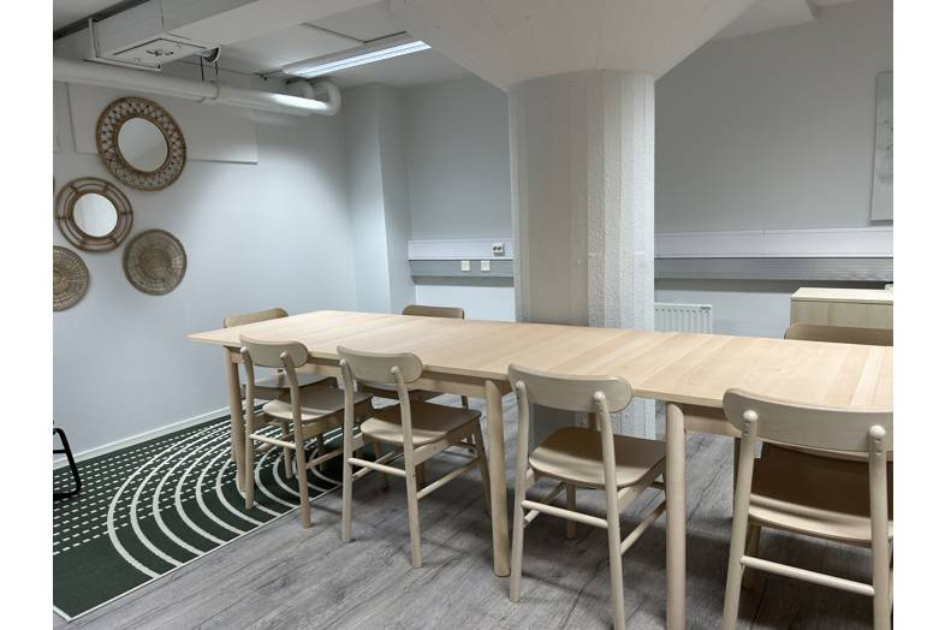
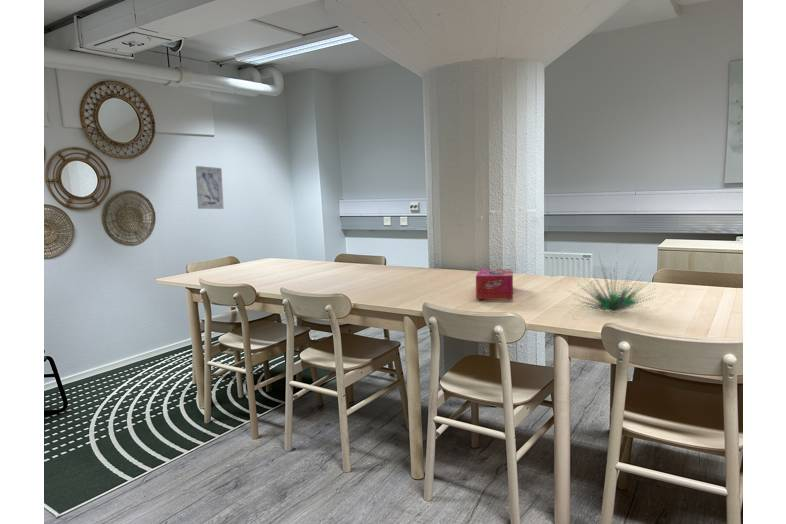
+ tissue box (495, 283)
+ wall art (209, 188)
+ plant (606, 275)
